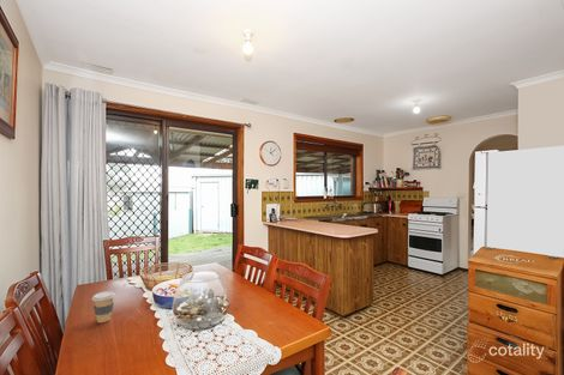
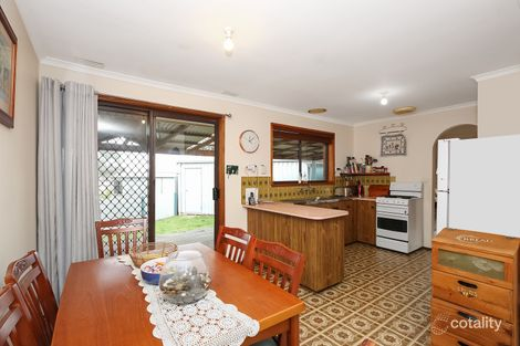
- coffee cup (103, 307)
